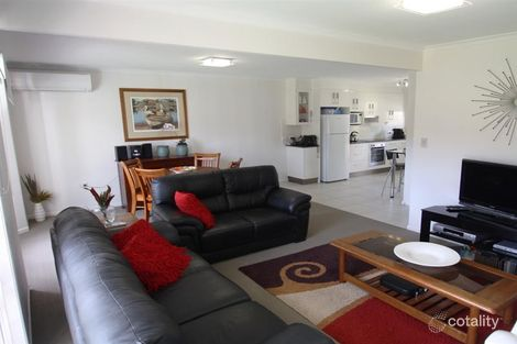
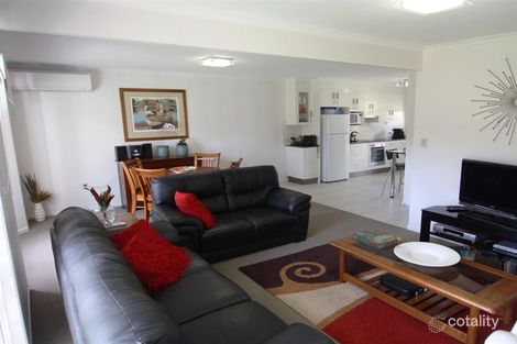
+ board game (374, 237)
